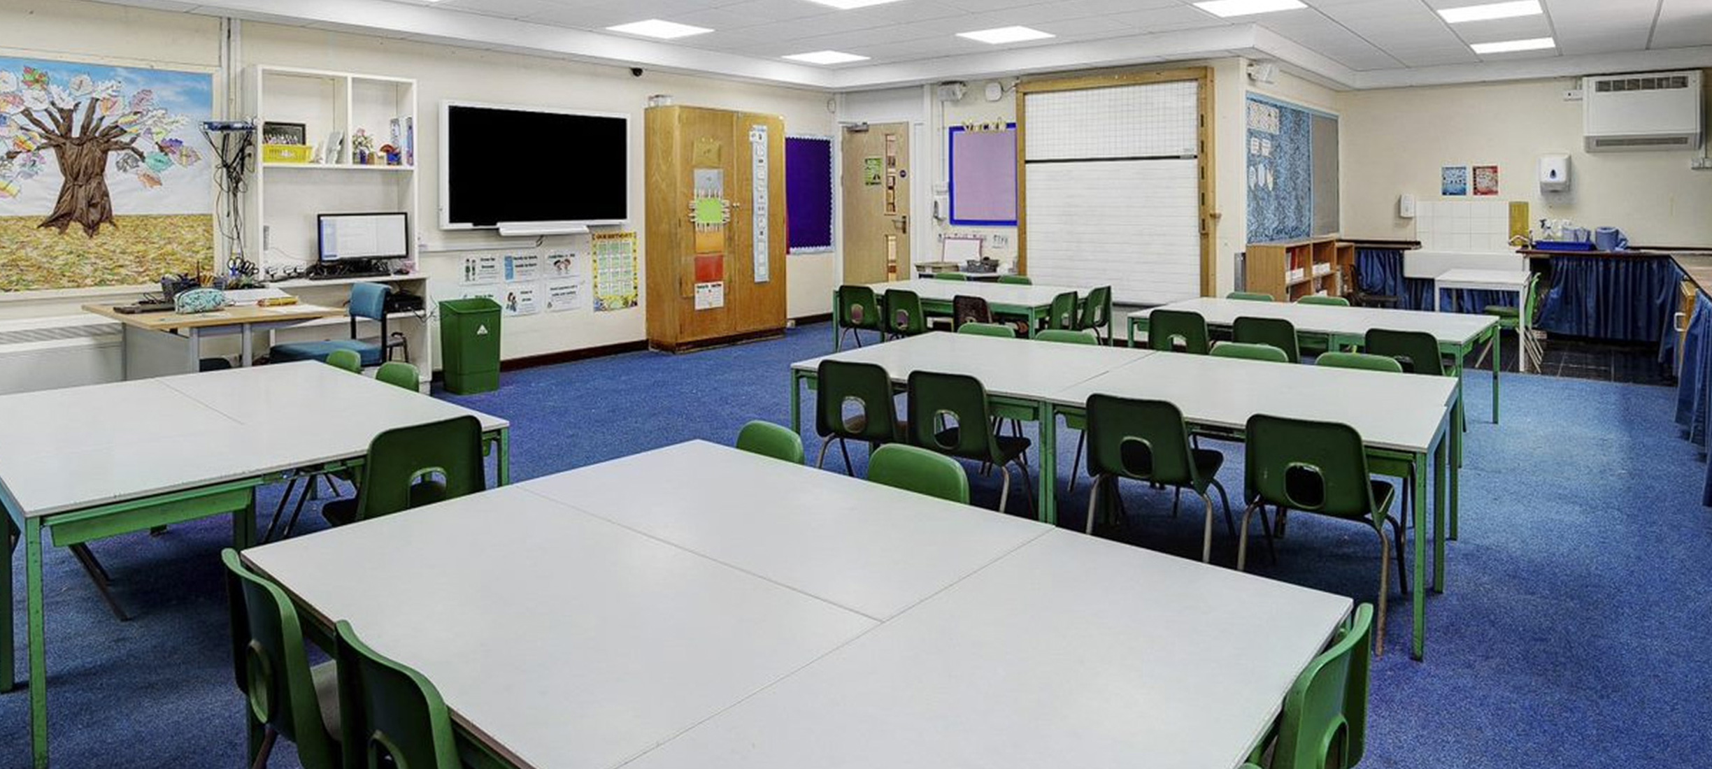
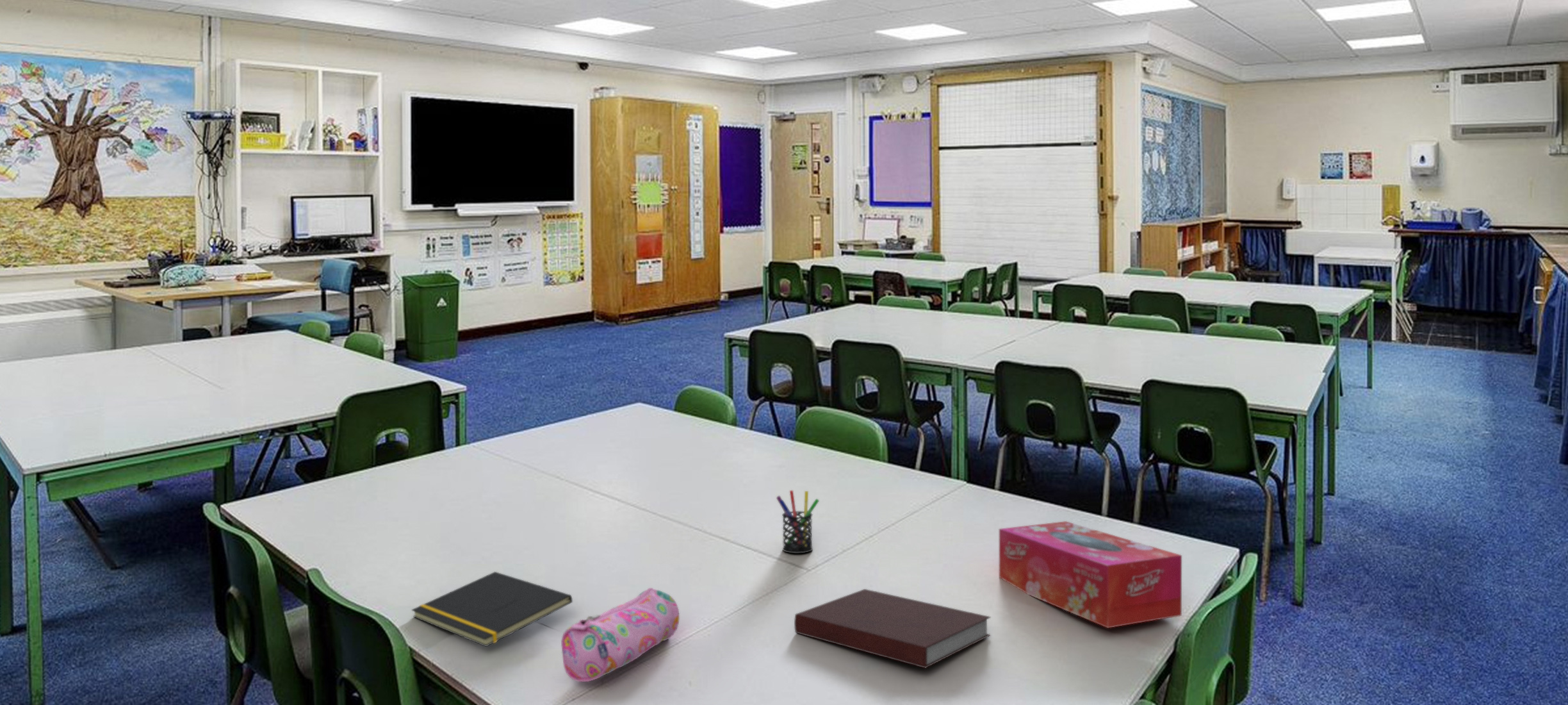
+ notepad (491, 606)
+ pencil case (621, 632)
+ tissue box (1084, 569)
+ pen holder (800, 519)
+ notebook (892, 625)
